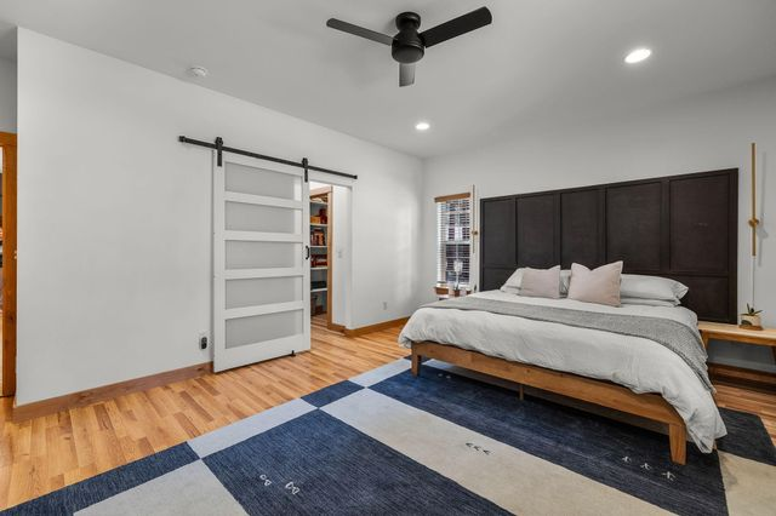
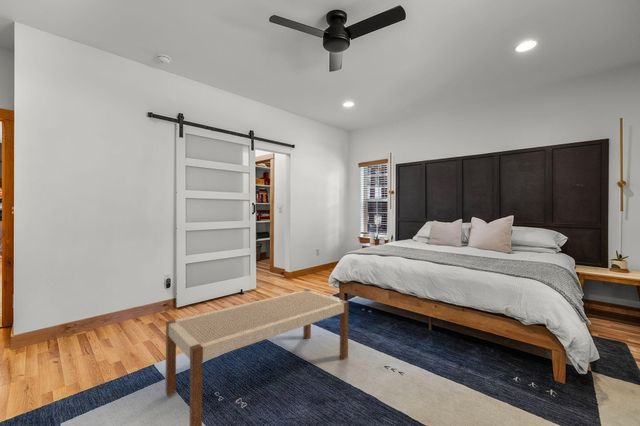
+ bench (264, 339)
